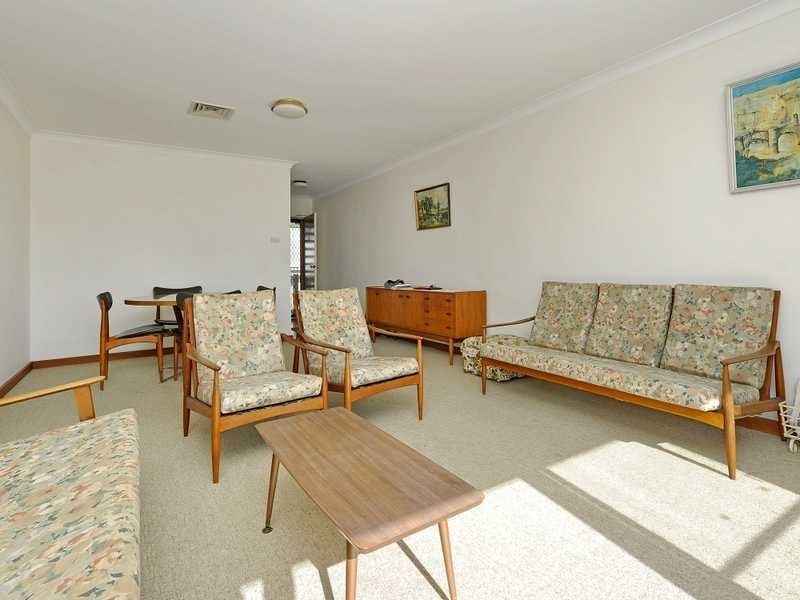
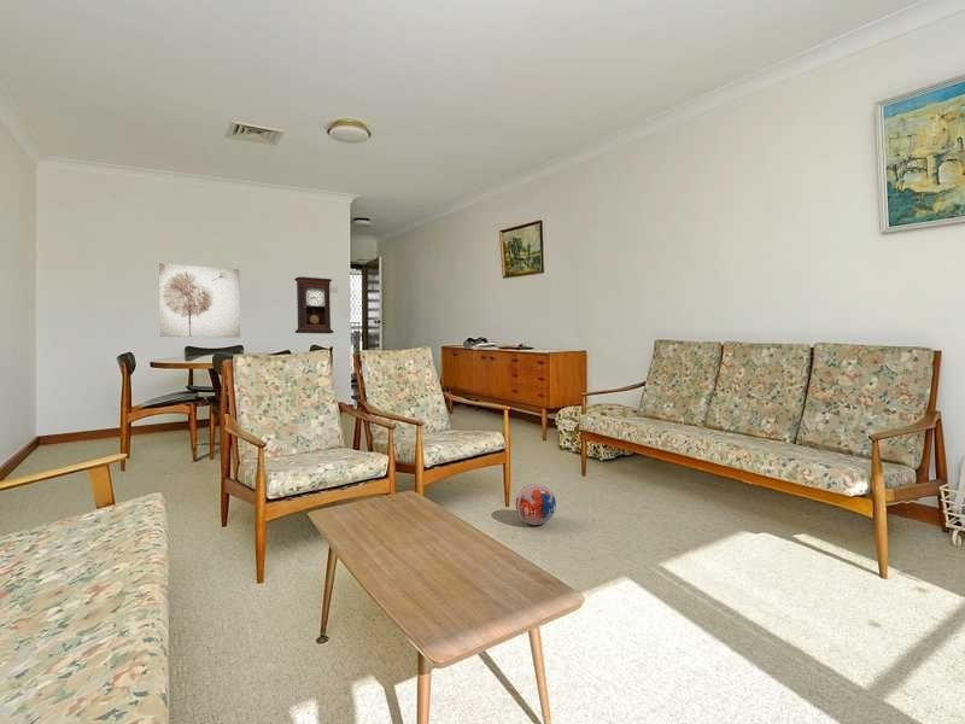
+ wall art (200, 302)
+ ball (536, 503)
+ pendulum clock (314, 305)
